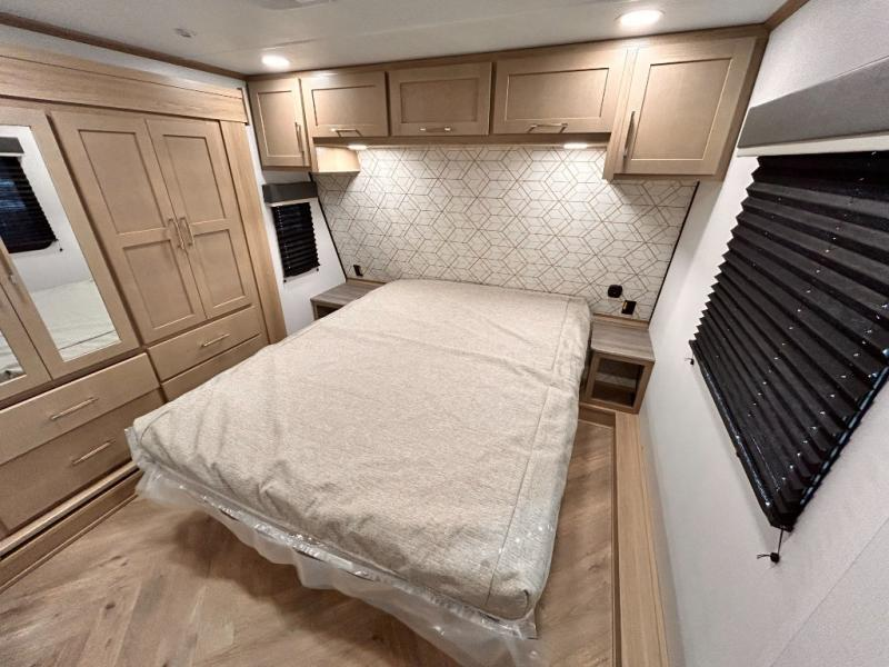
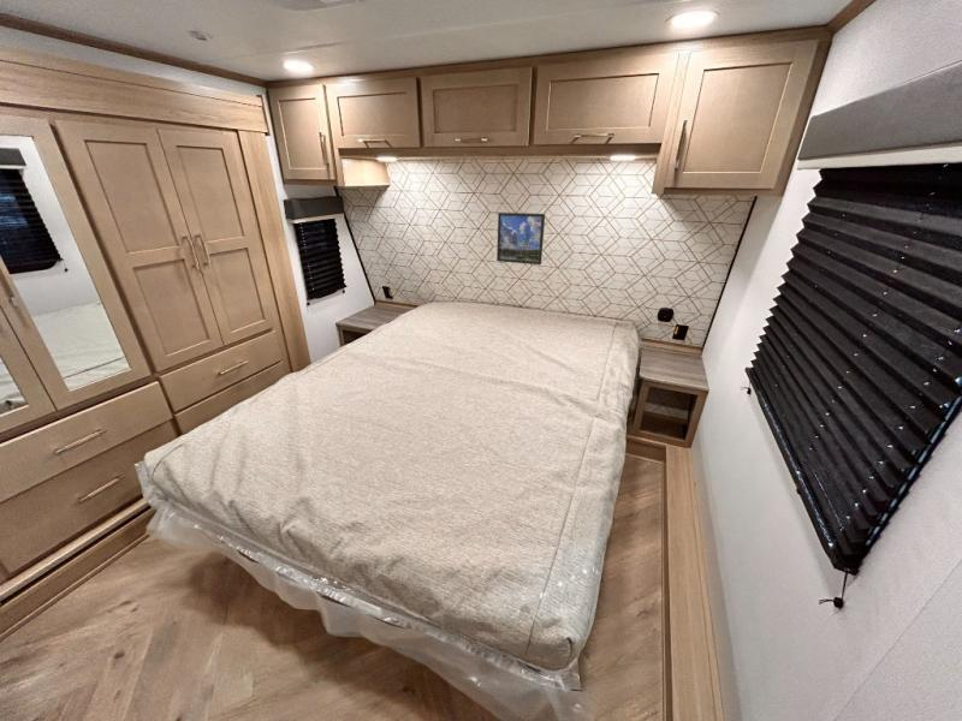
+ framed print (519, 238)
